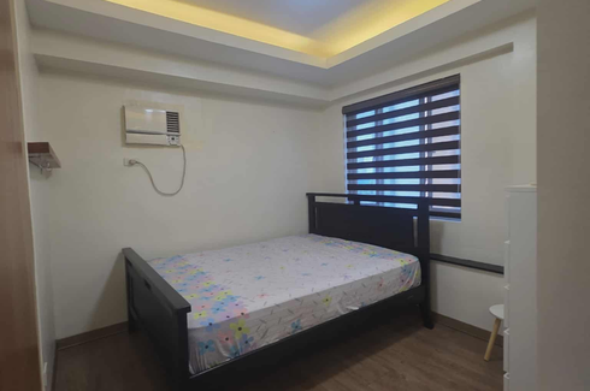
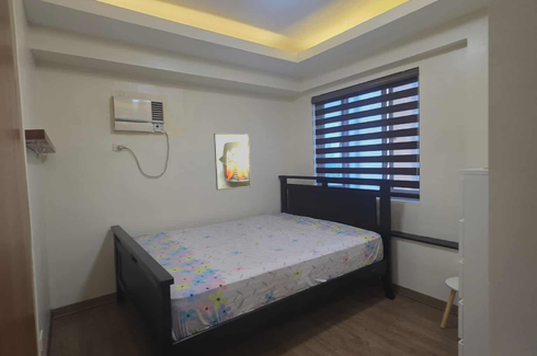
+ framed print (232, 161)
